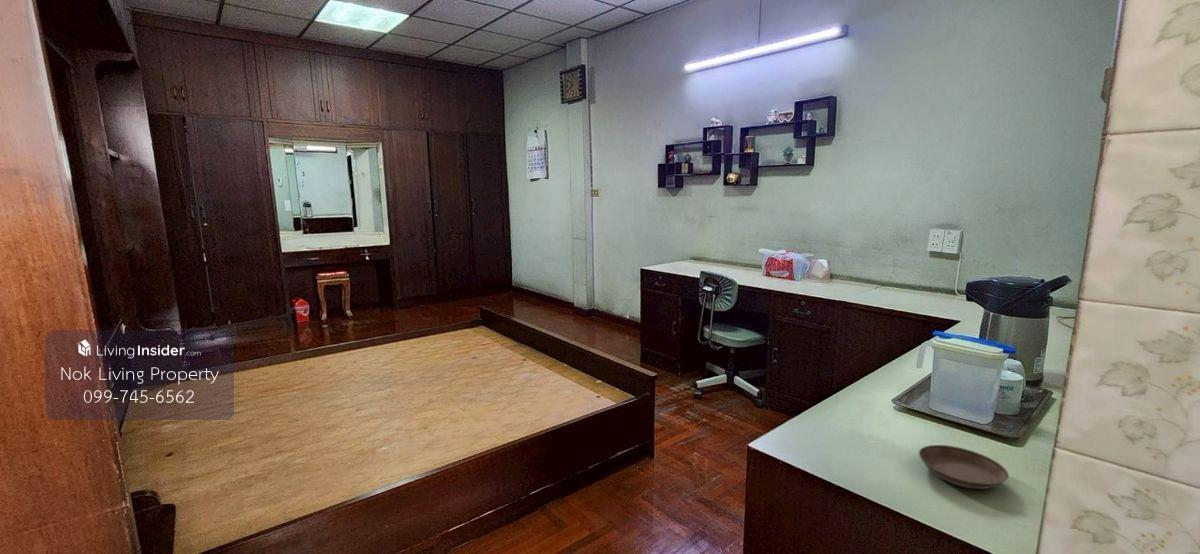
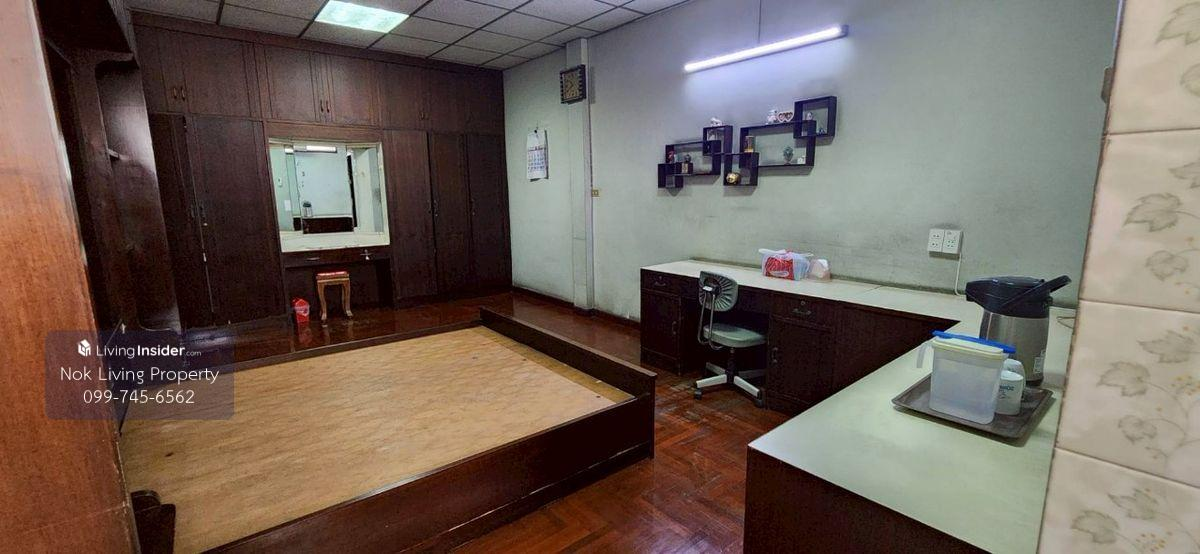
- saucer (961, 468)
